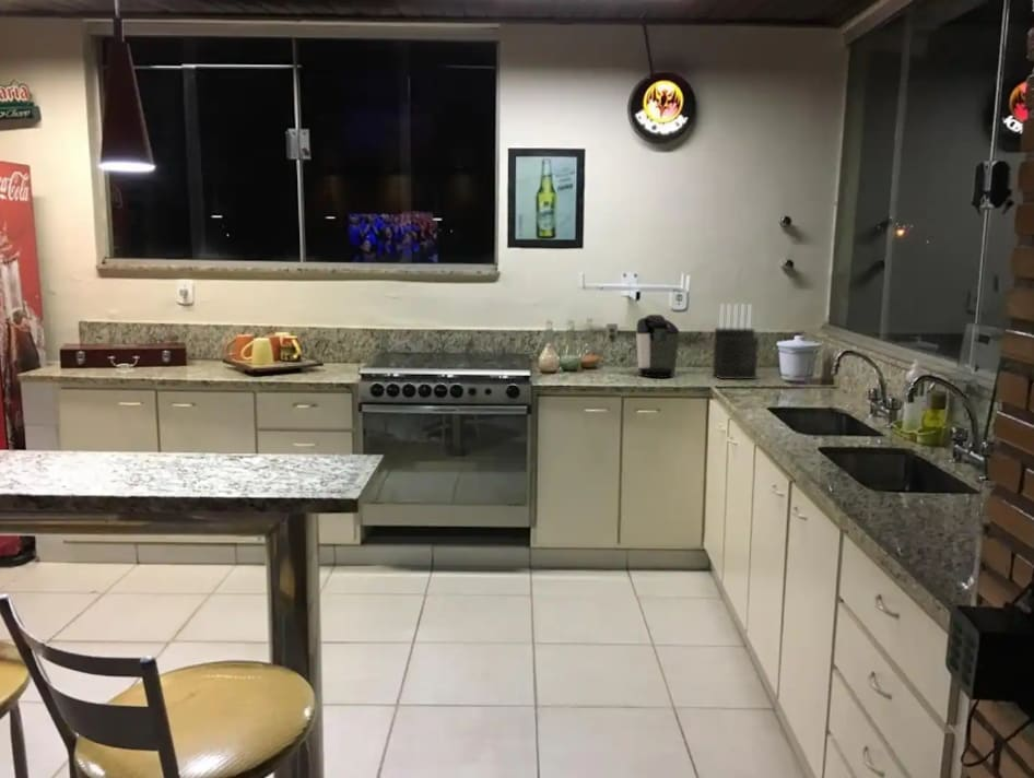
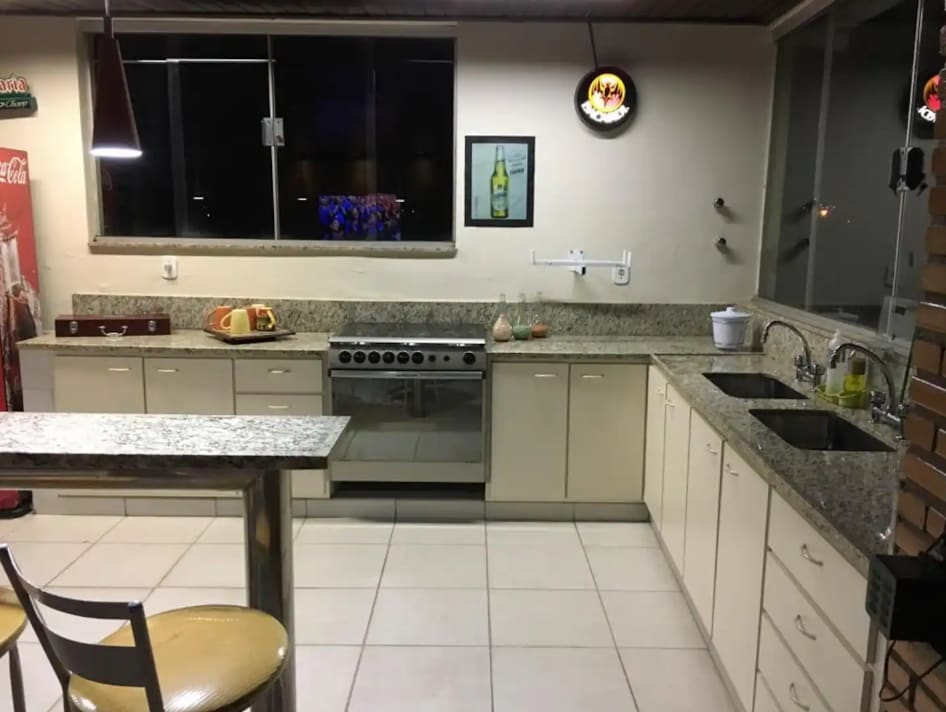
- coffee maker (644, 344)
- knife block (737, 341)
